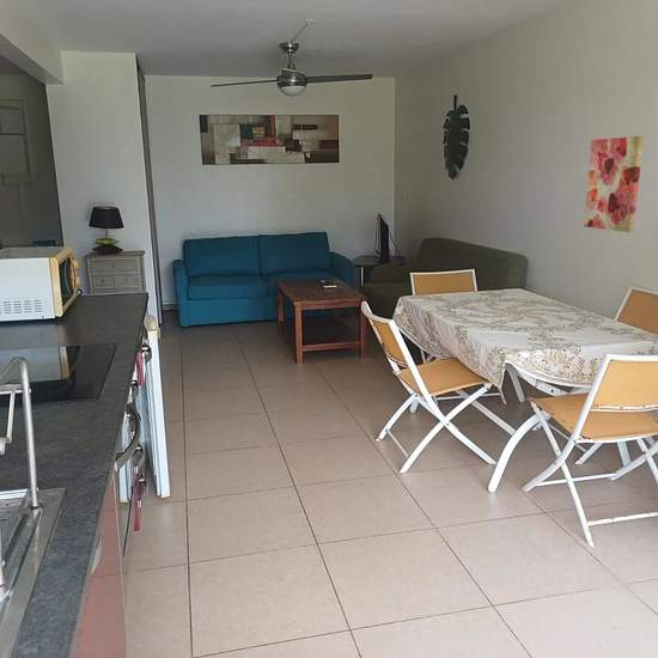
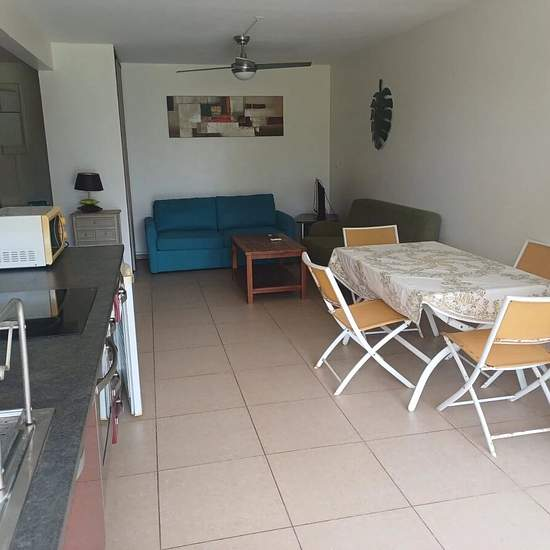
- wall art (611, 184)
